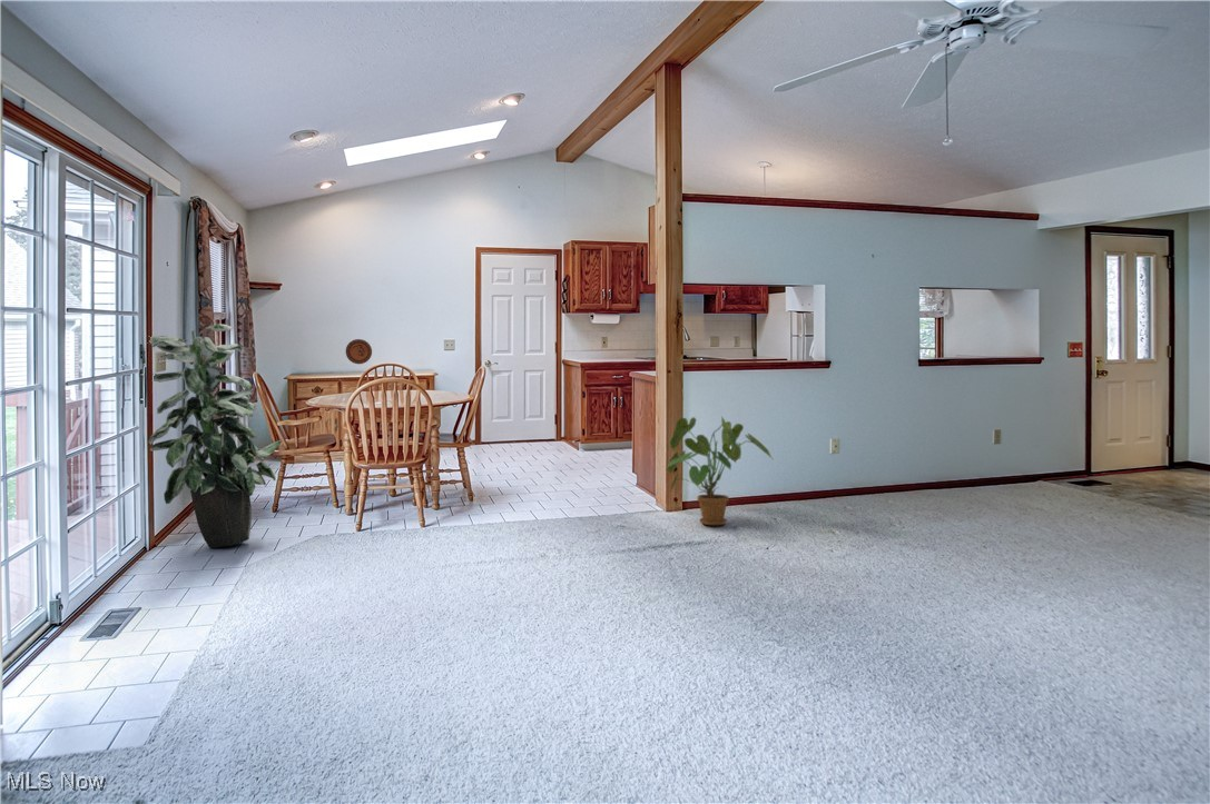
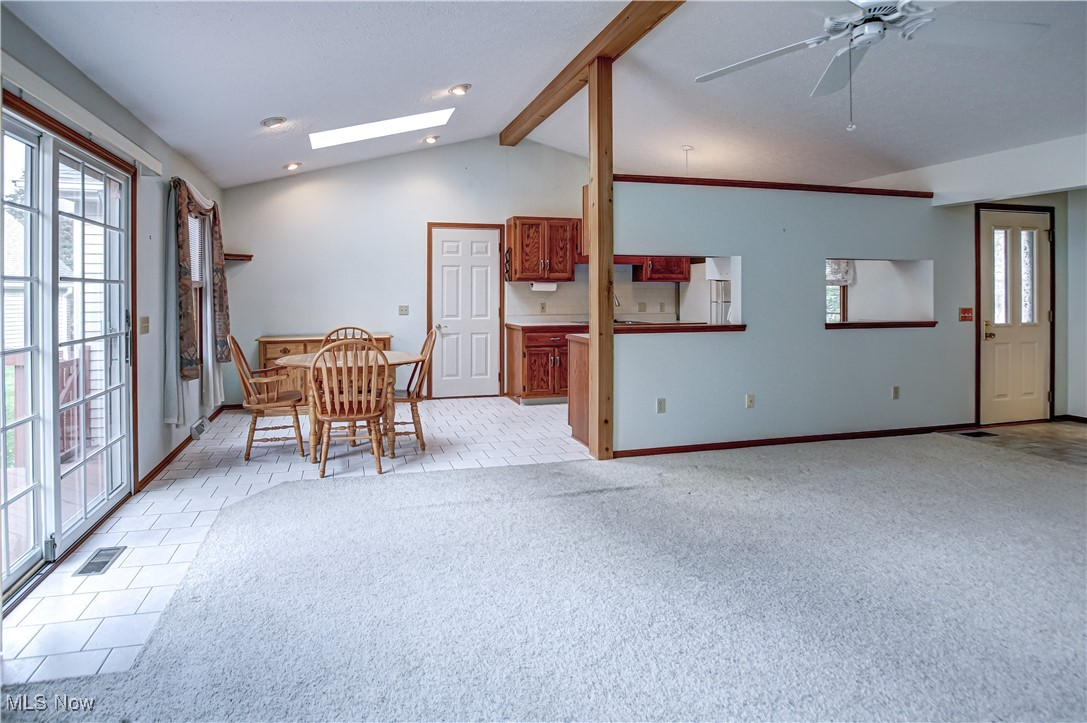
- decorative plate (358, 351)
- house plant (714, 467)
- indoor plant (211, 436)
